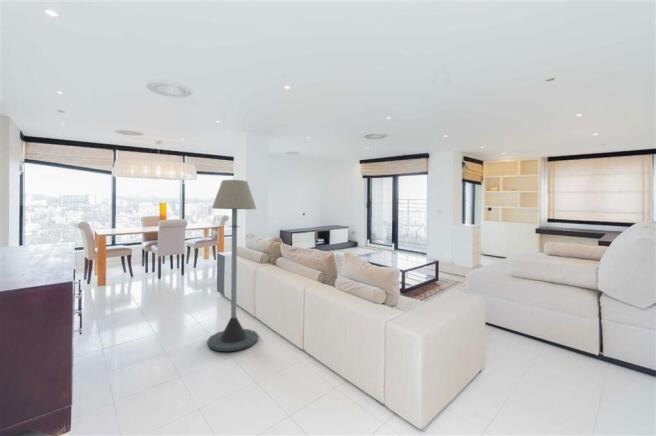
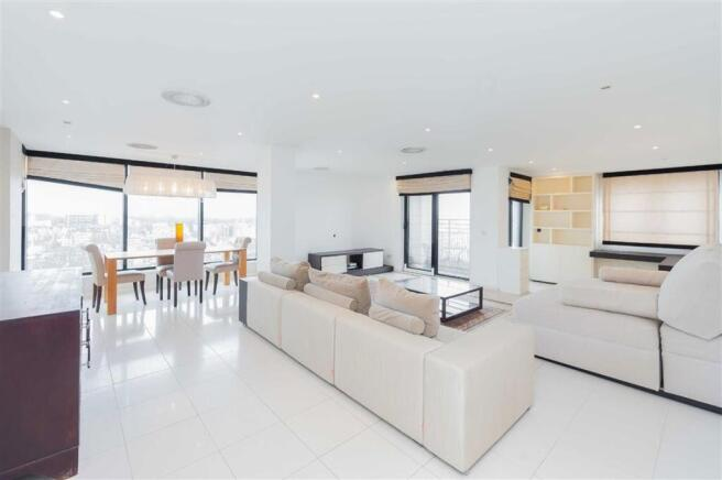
- floor lamp (234, 260)
